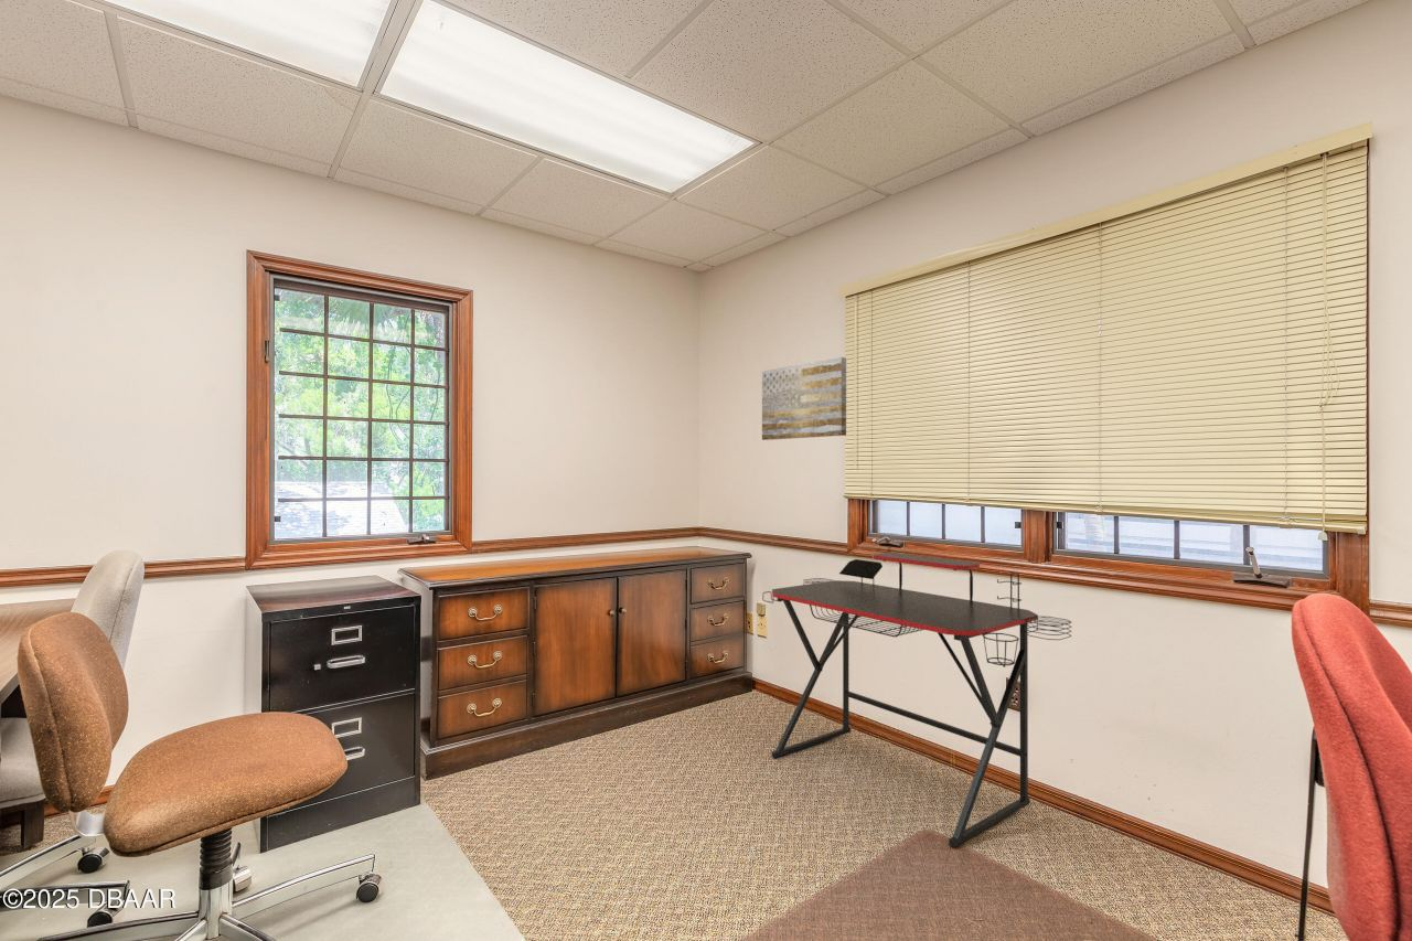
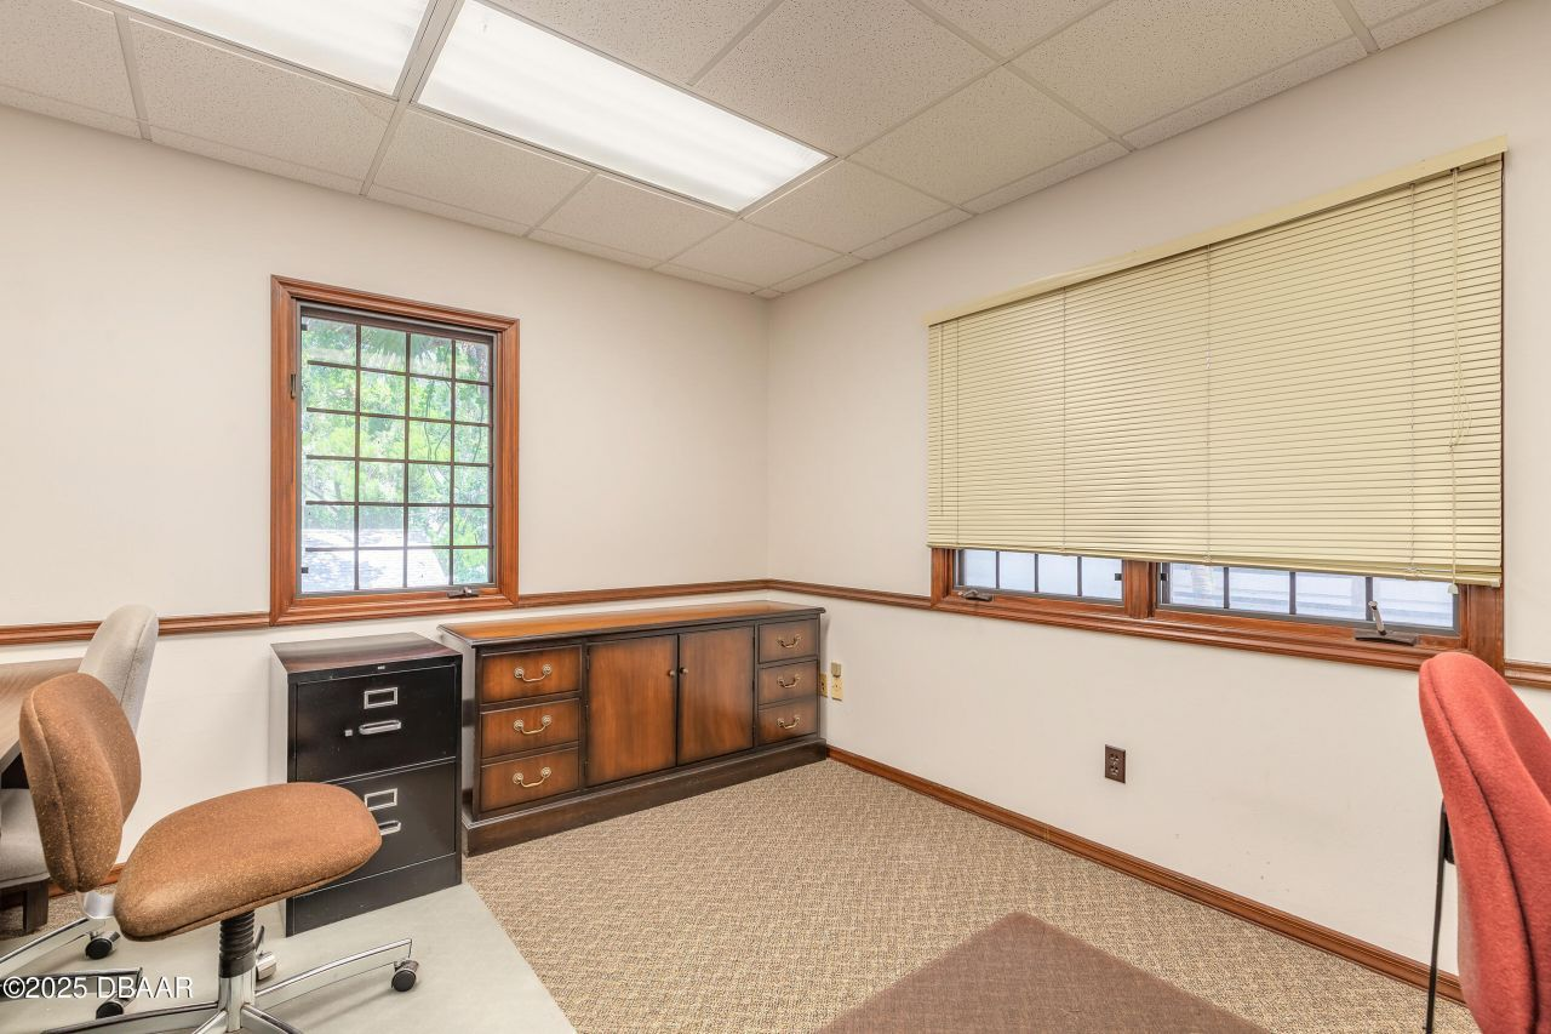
- wall art (801, 400)
- desk (894, 635)
